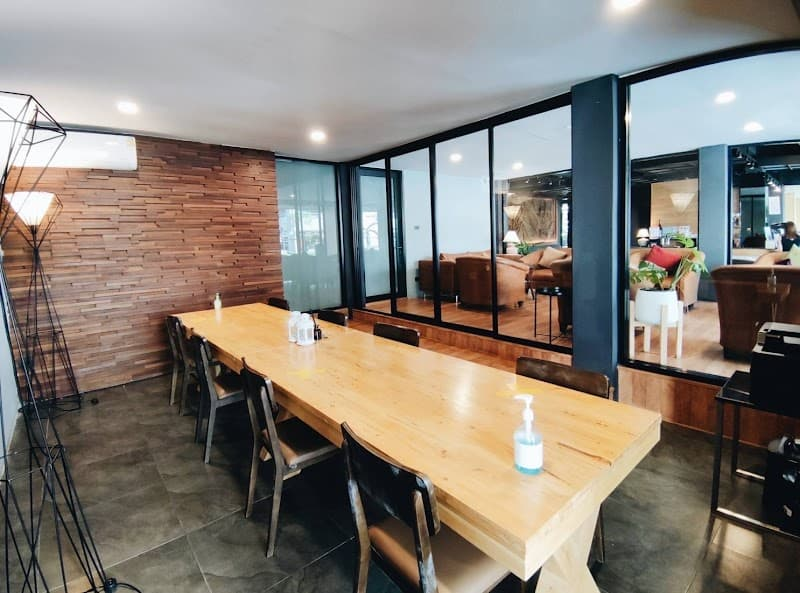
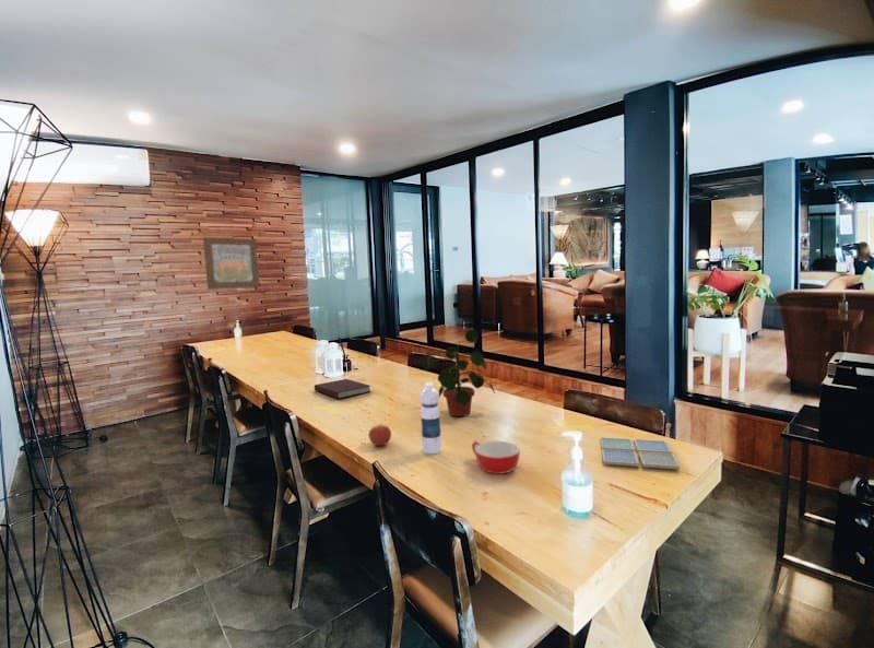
+ water bottle (430, 416)
+ apple (379, 434)
+ drink coaster (637, 451)
+ notebook (342, 388)
+ potted plant (459, 372)
+ wall art (232, 263)
+ bowl (493, 456)
